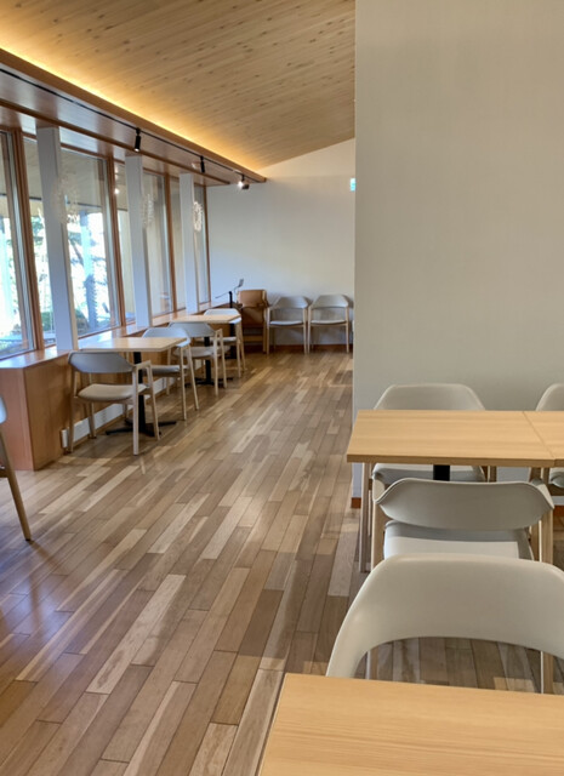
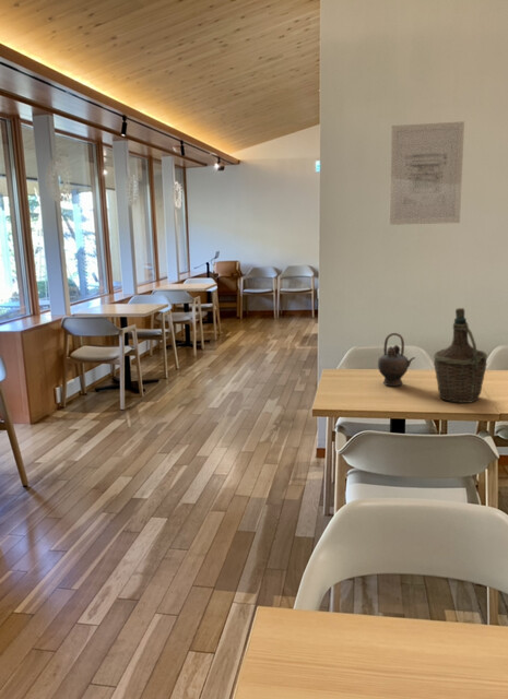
+ wall art (425, 174)
+ bottle (460, 354)
+ teapot (397, 358)
